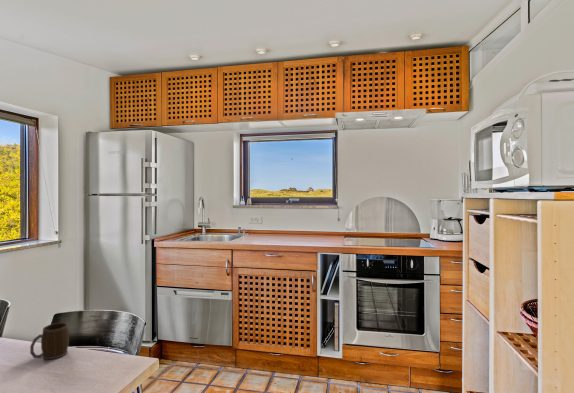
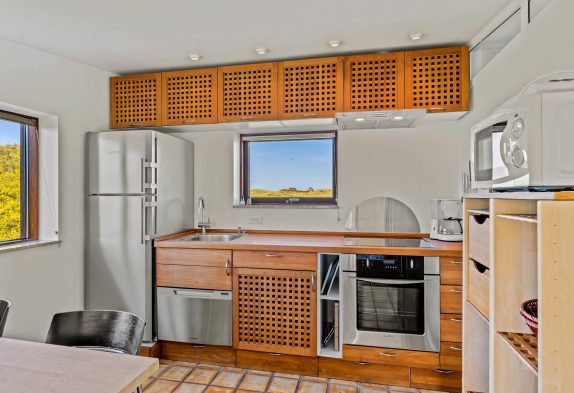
- mug (49, 342)
